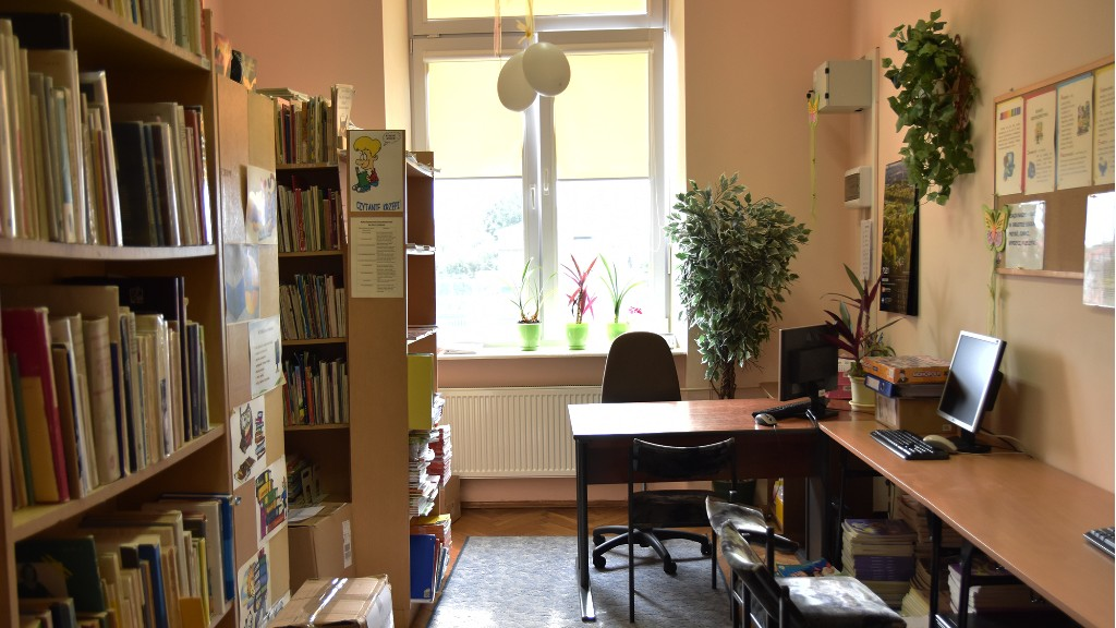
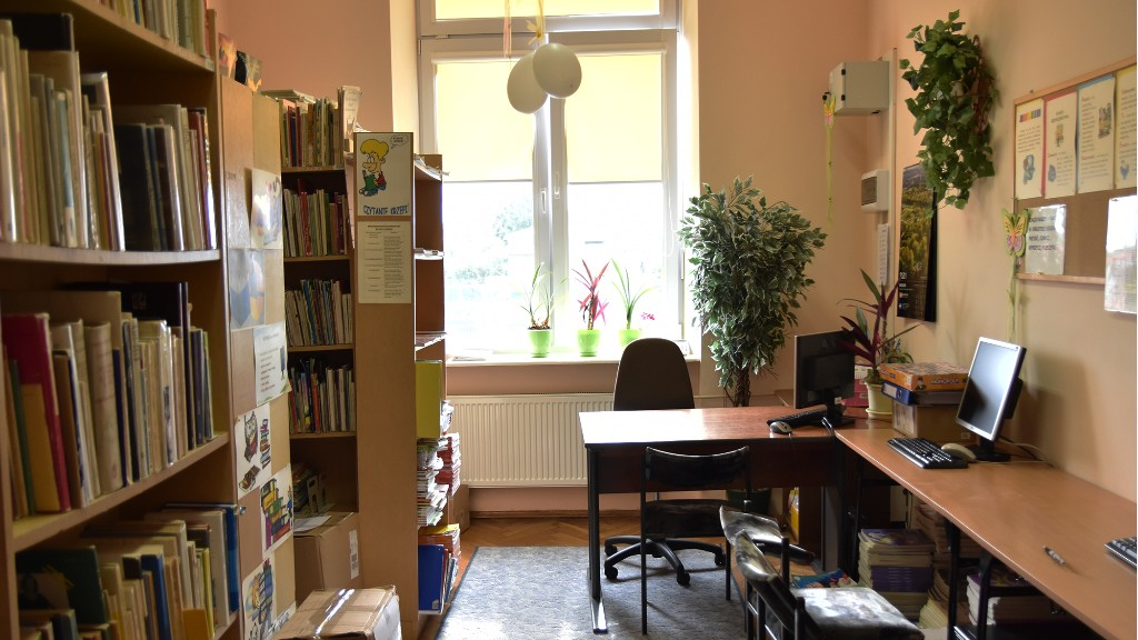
+ pen (1052, 553)
